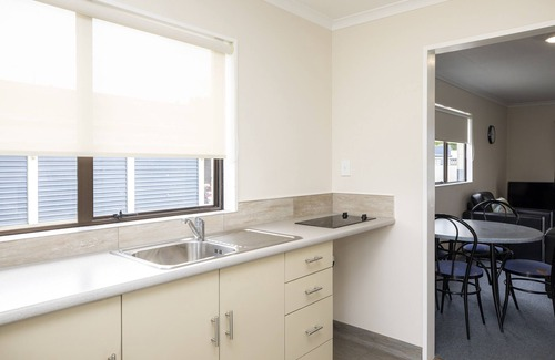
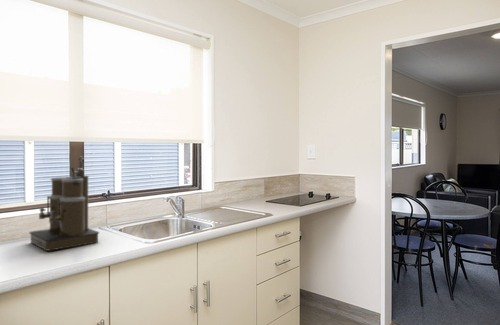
+ coffee maker (64, 199)
